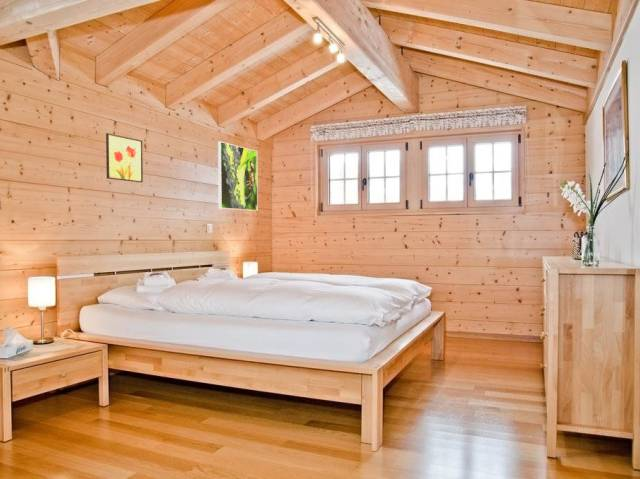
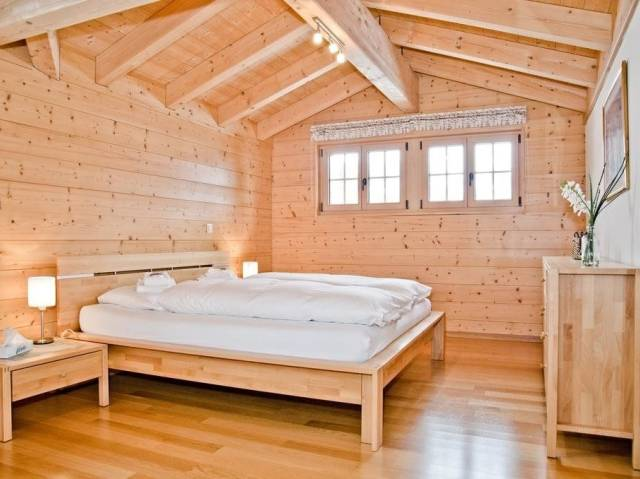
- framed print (239, 178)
- wall art (124, 158)
